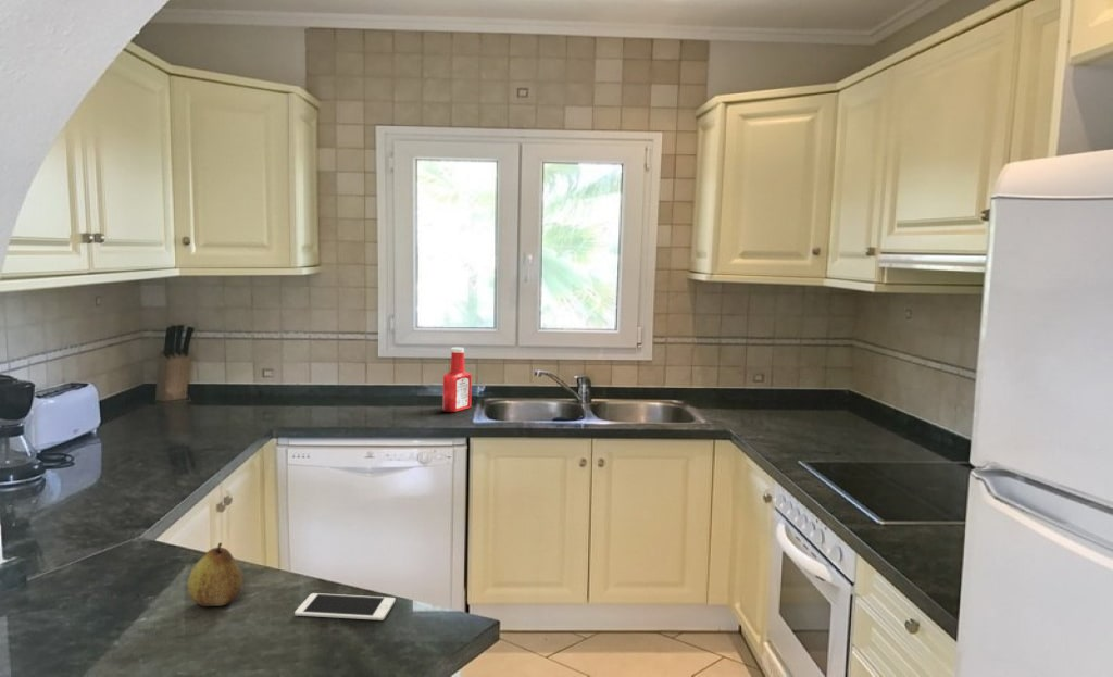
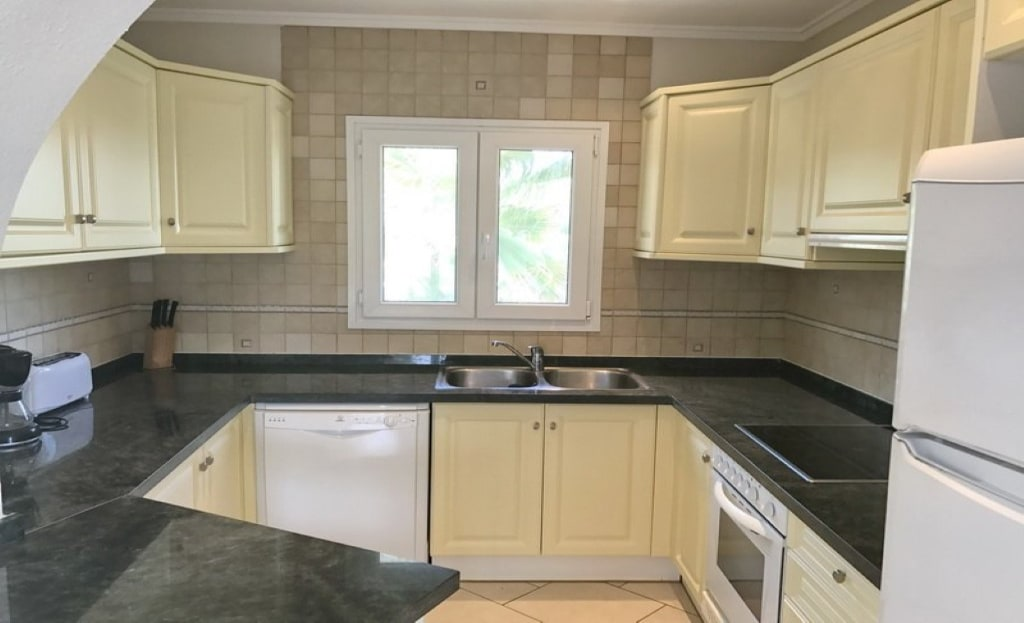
- cell phone (346, 606)
- soap bottle (457, 378)
- fruit (214, 571)
